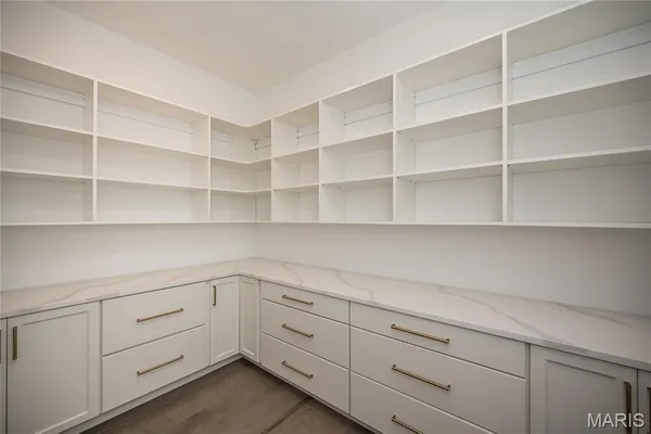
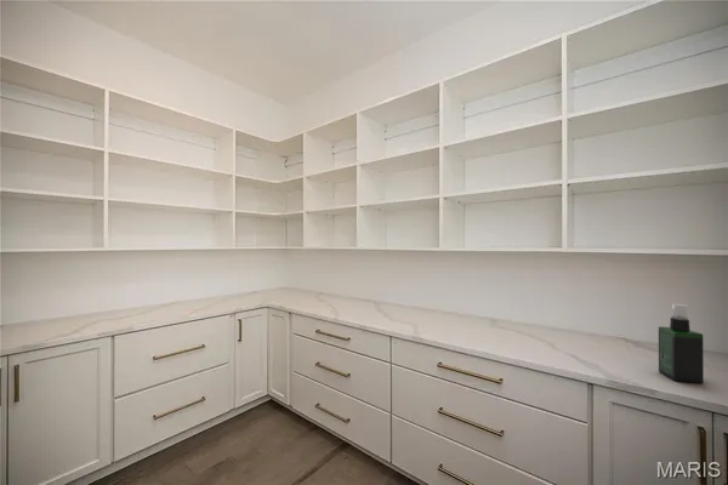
+ spray bottle (679, 341)
